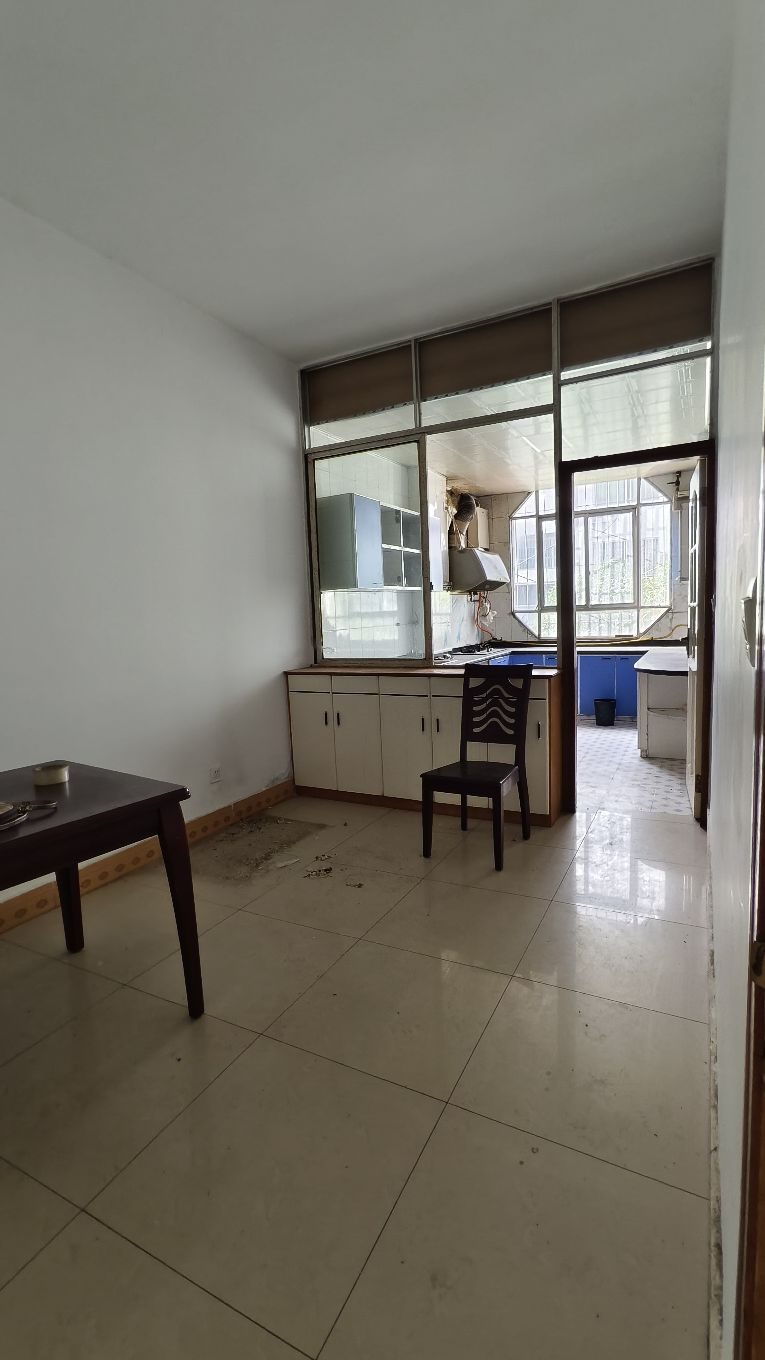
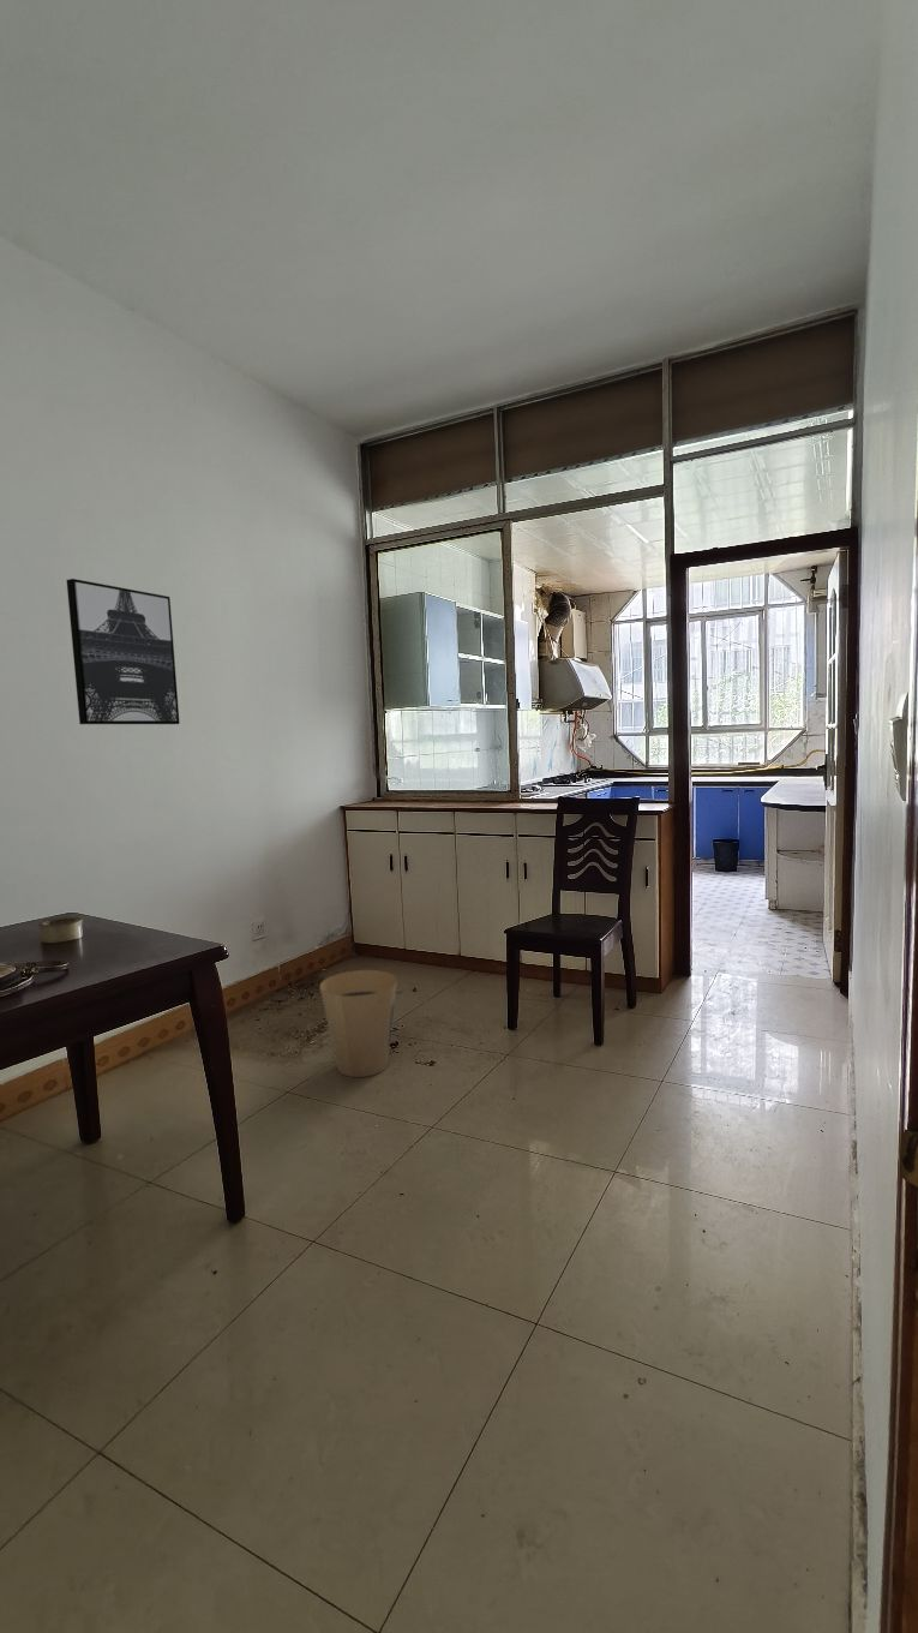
+ trash can (360, 1024)
+ wall art (127, 657)
